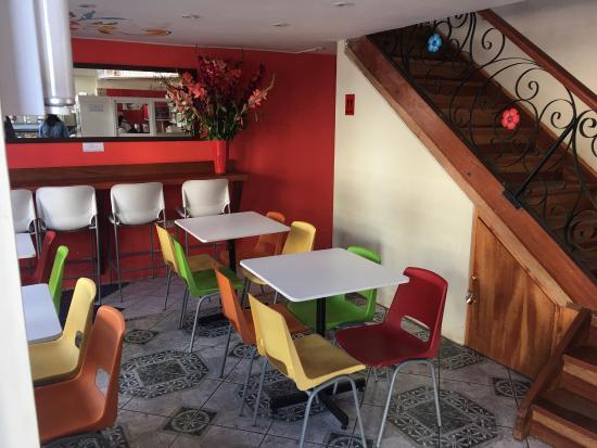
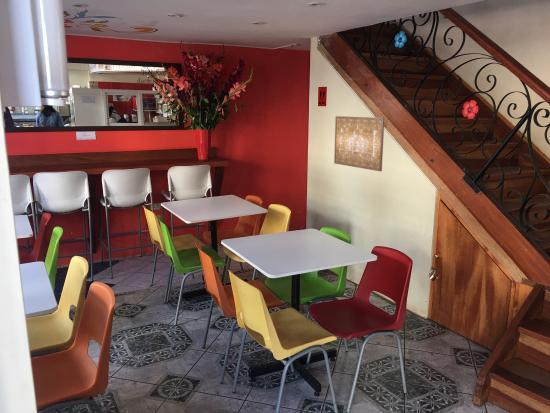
+ wall art (357, 142)
